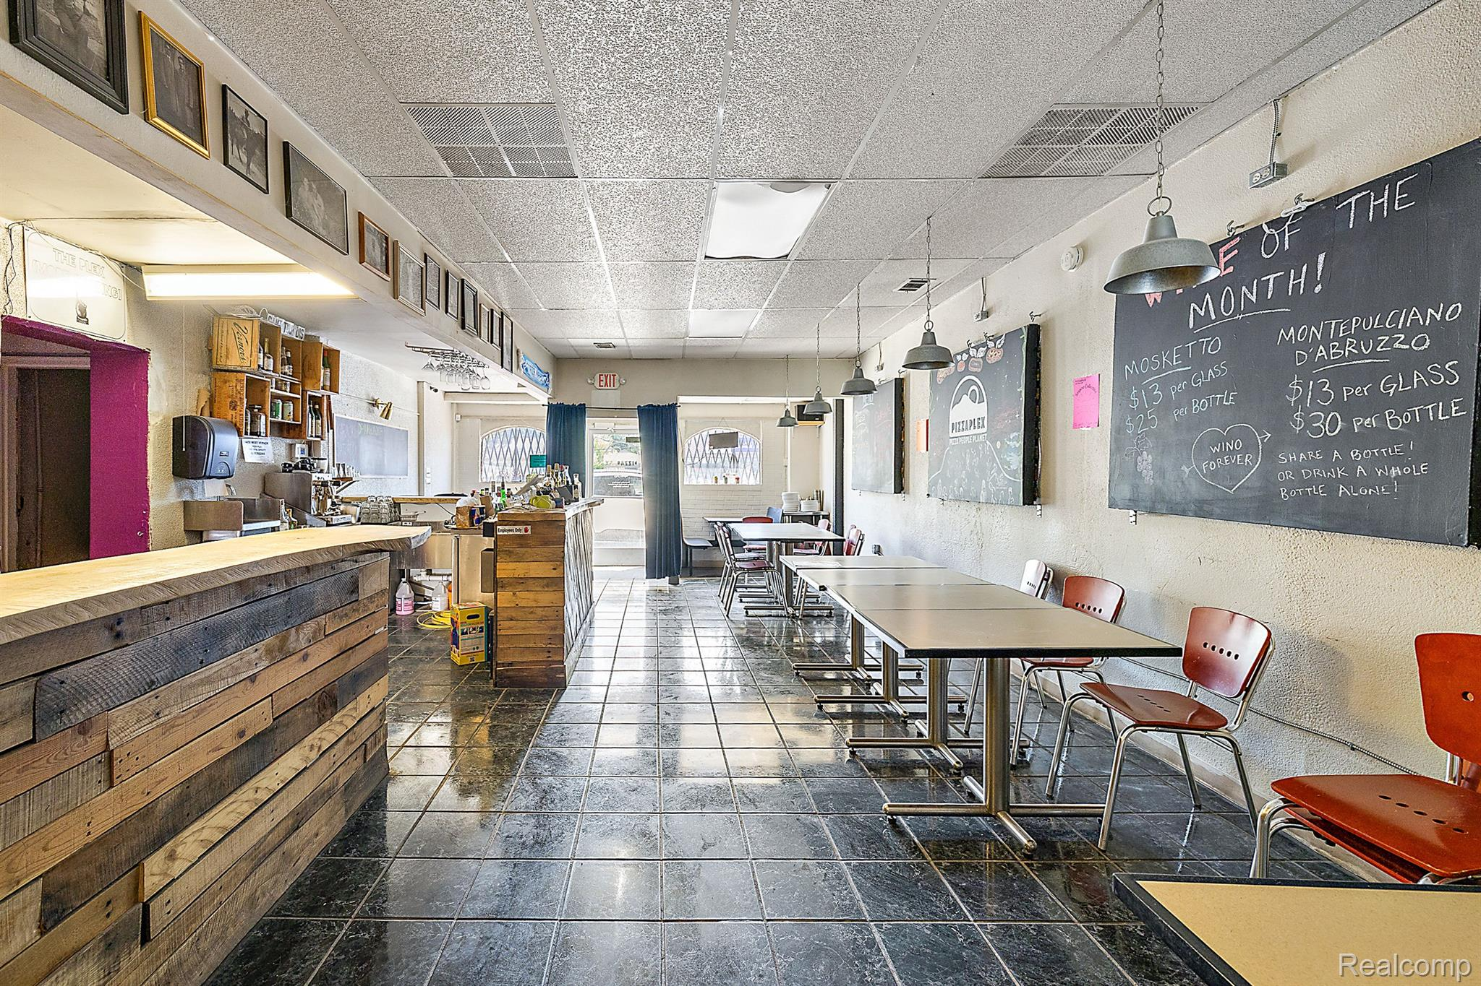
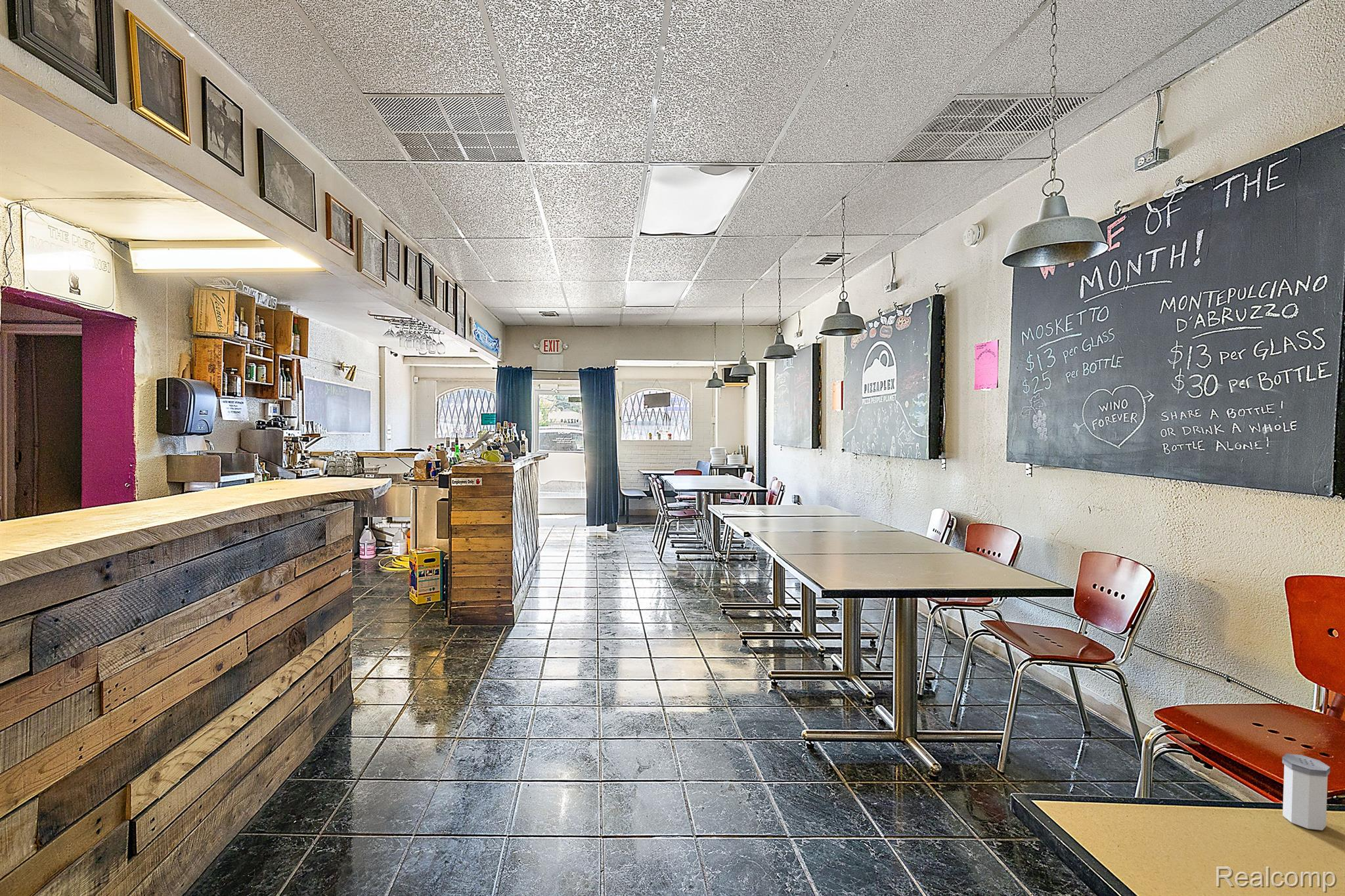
+ salt shaker (1305, 791)
